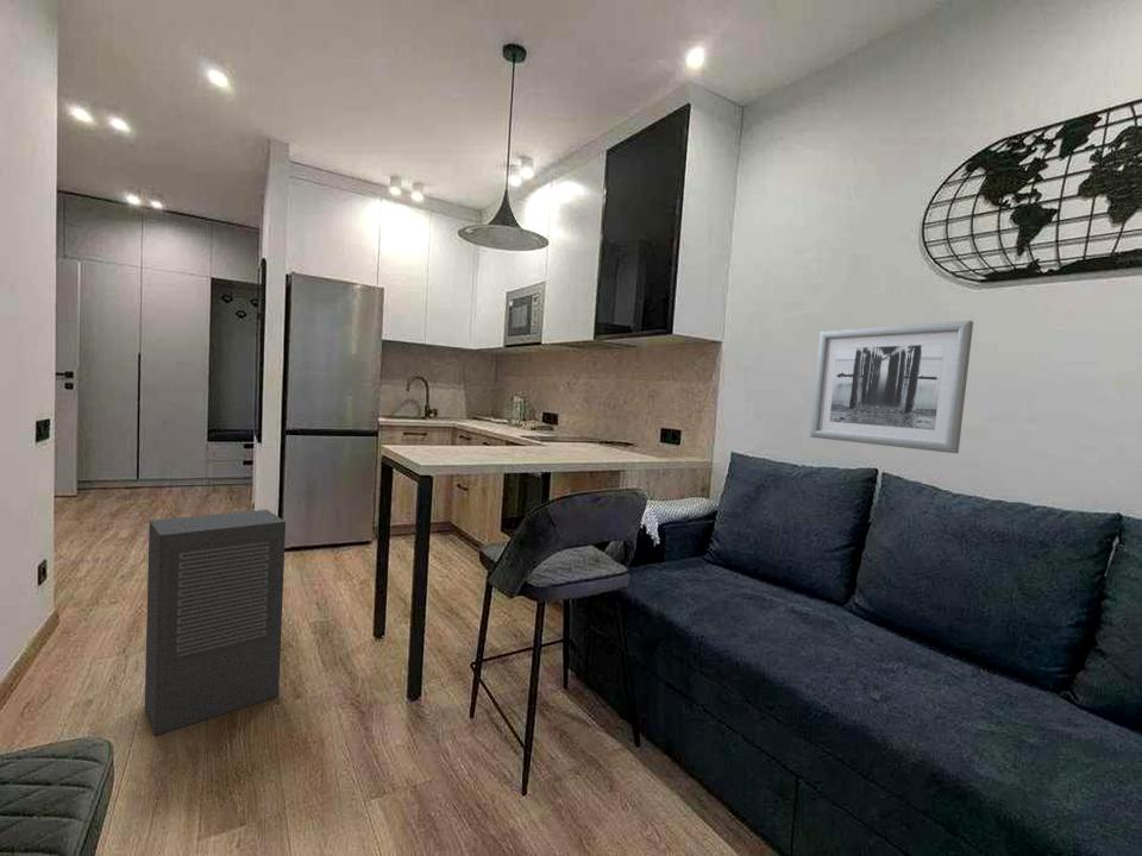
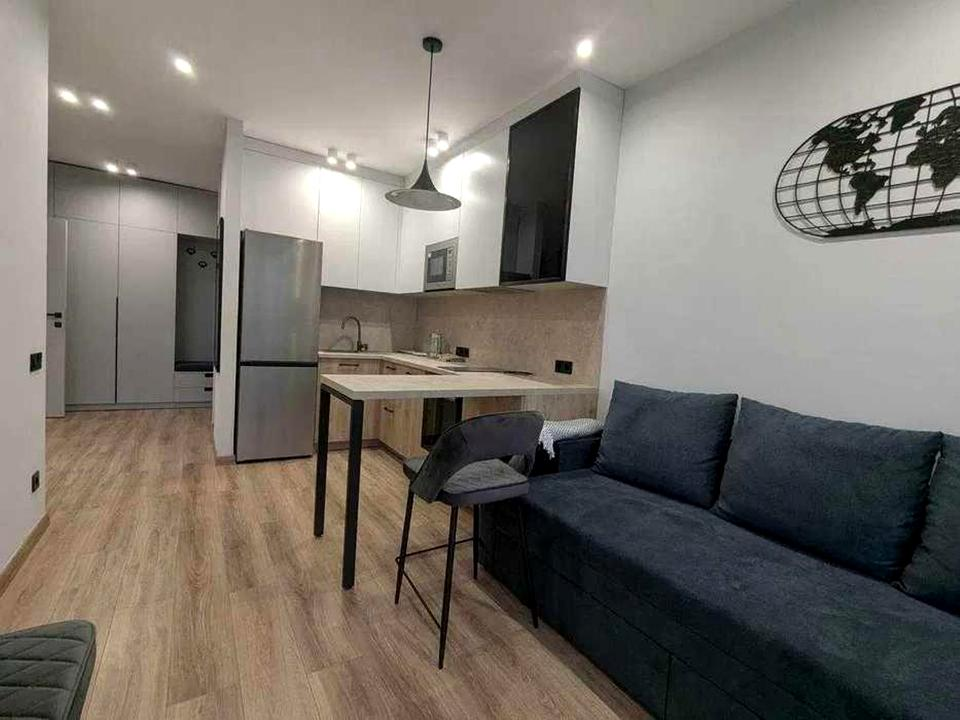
- wall art (881, 385)
- air purifier (215, 611)
